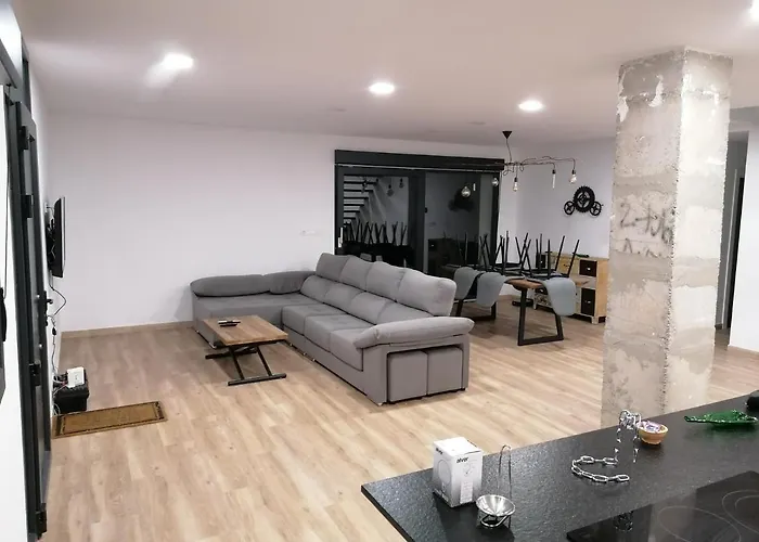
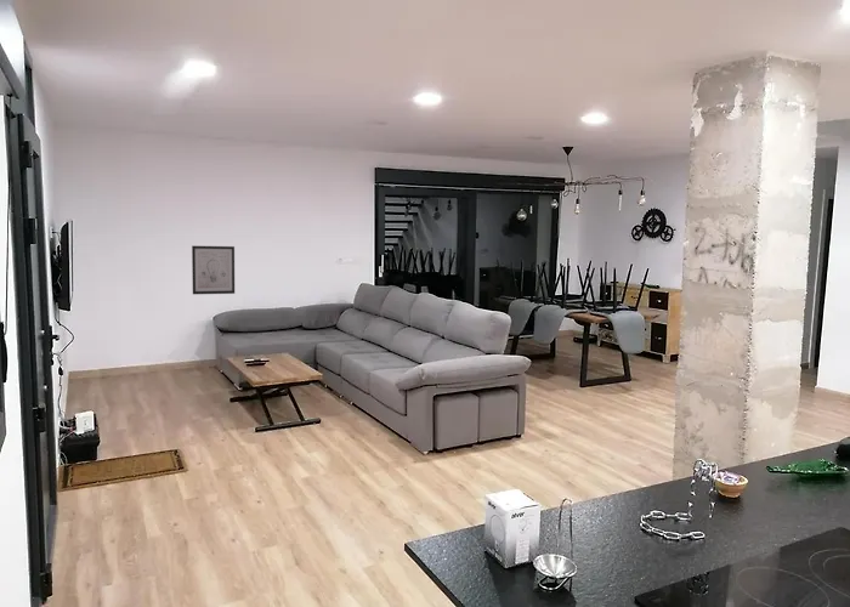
+ wall art (214, 270)
